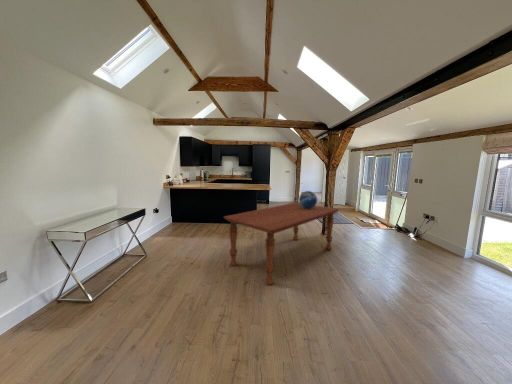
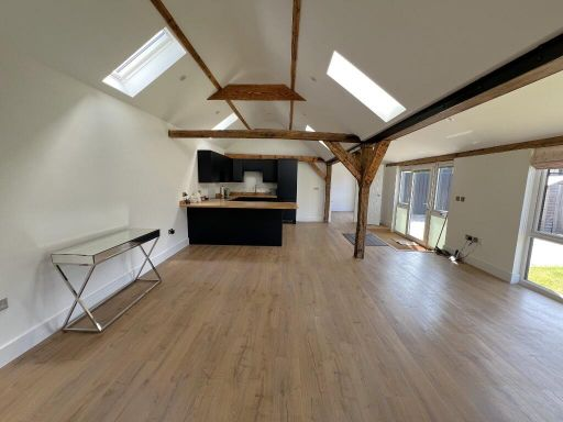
- dining table (283, 230)
- decorative globe (308, 199)
